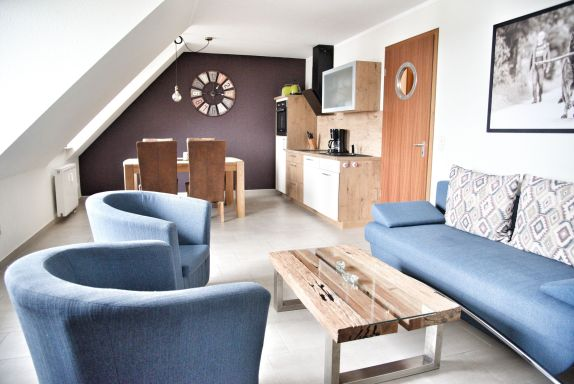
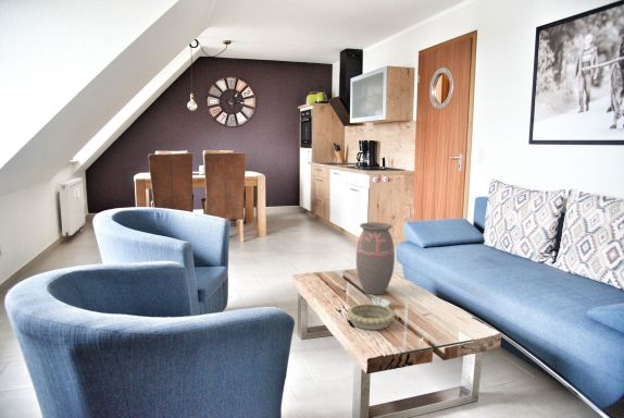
+ decorative bowl (370, 316)
+ decorative vase (375, 258)
